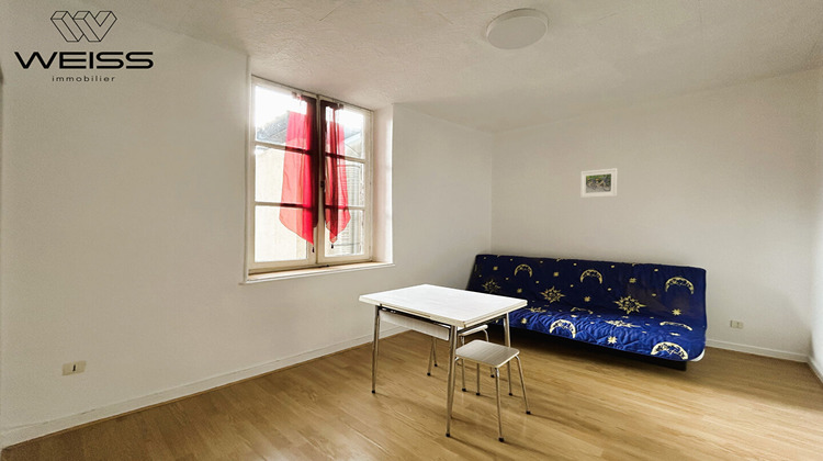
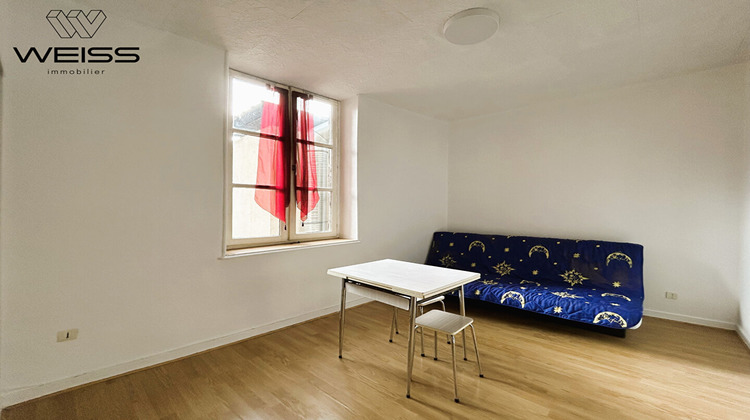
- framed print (598, 183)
